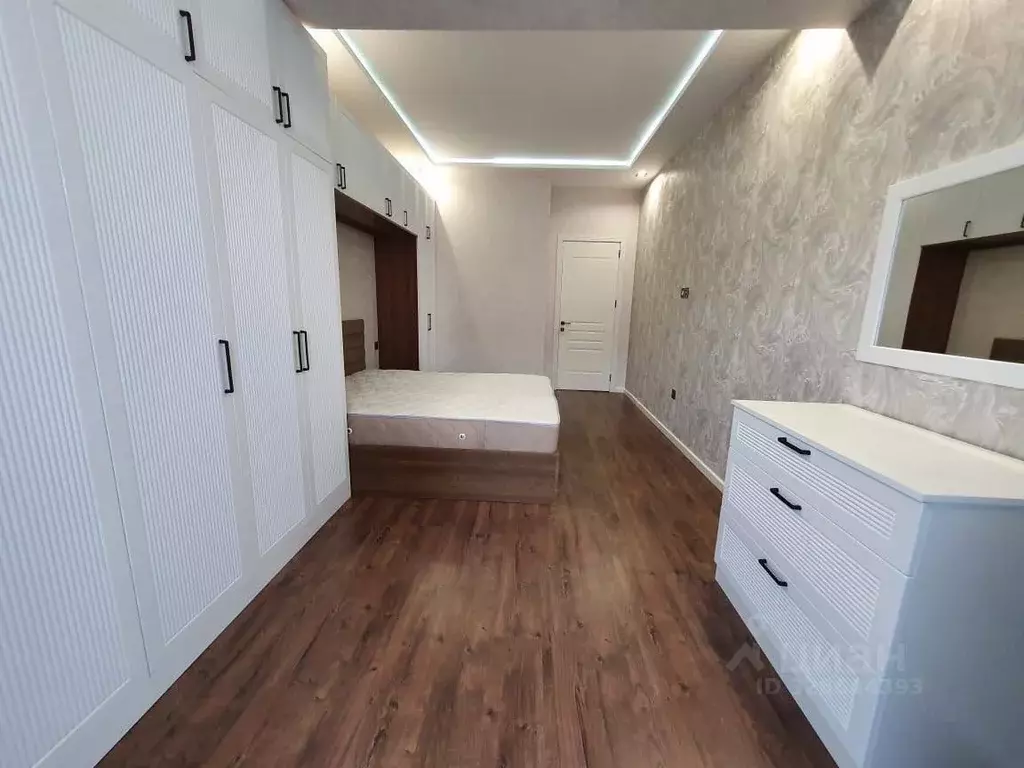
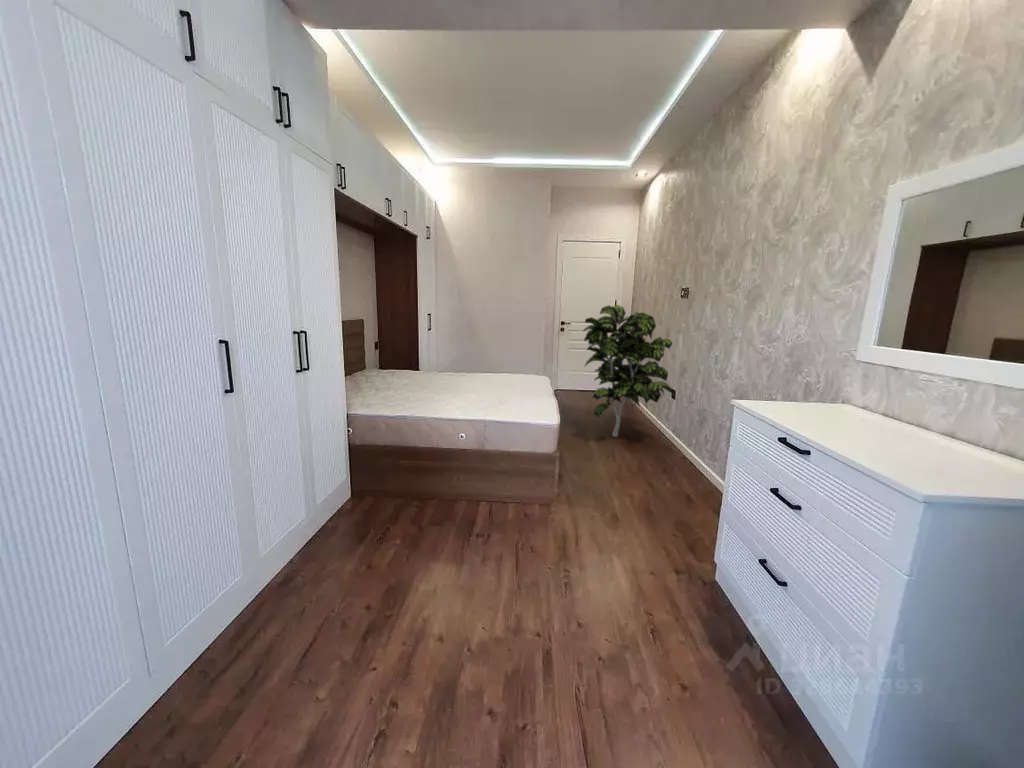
+ indoor plant (625, 373)
